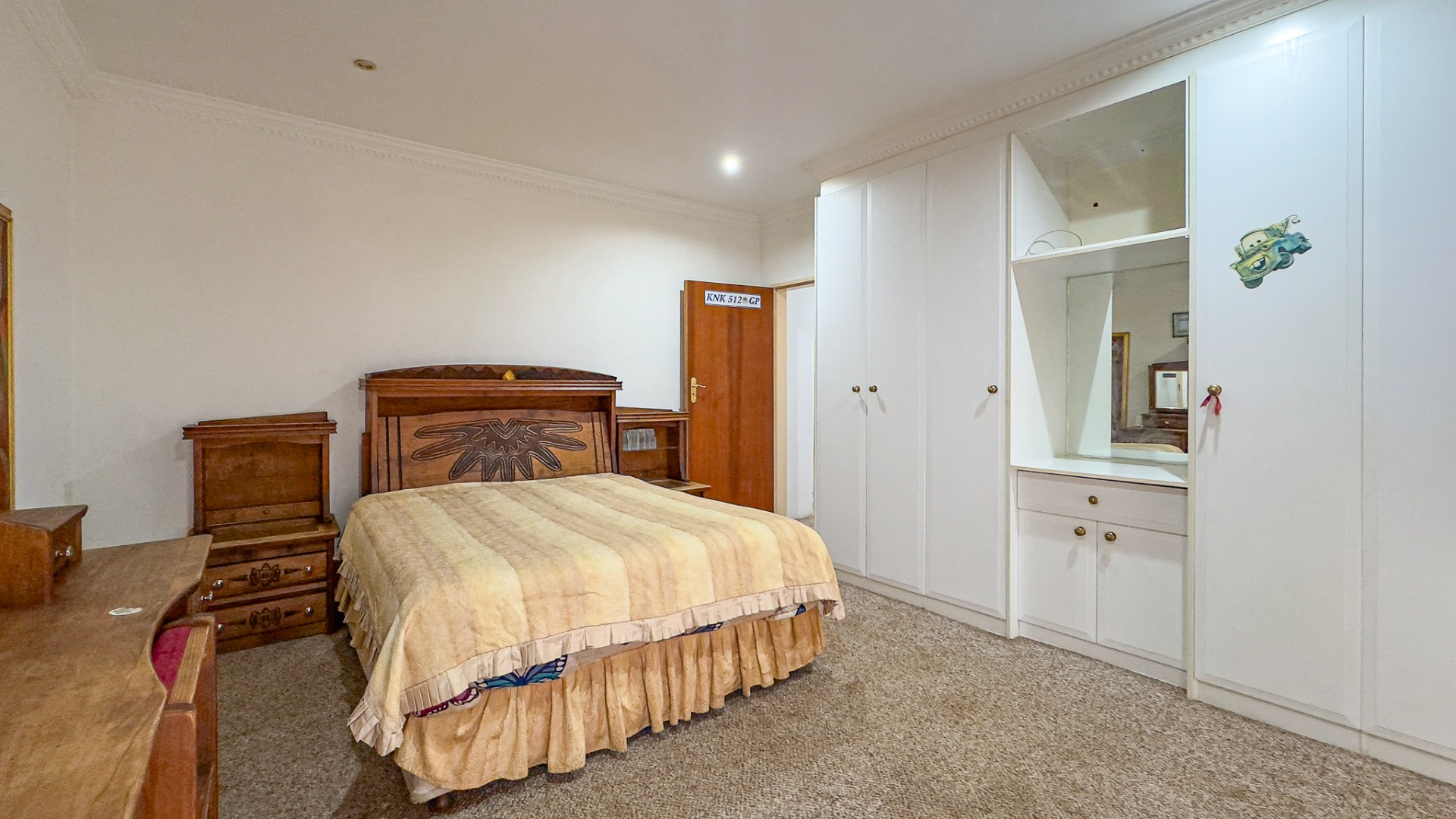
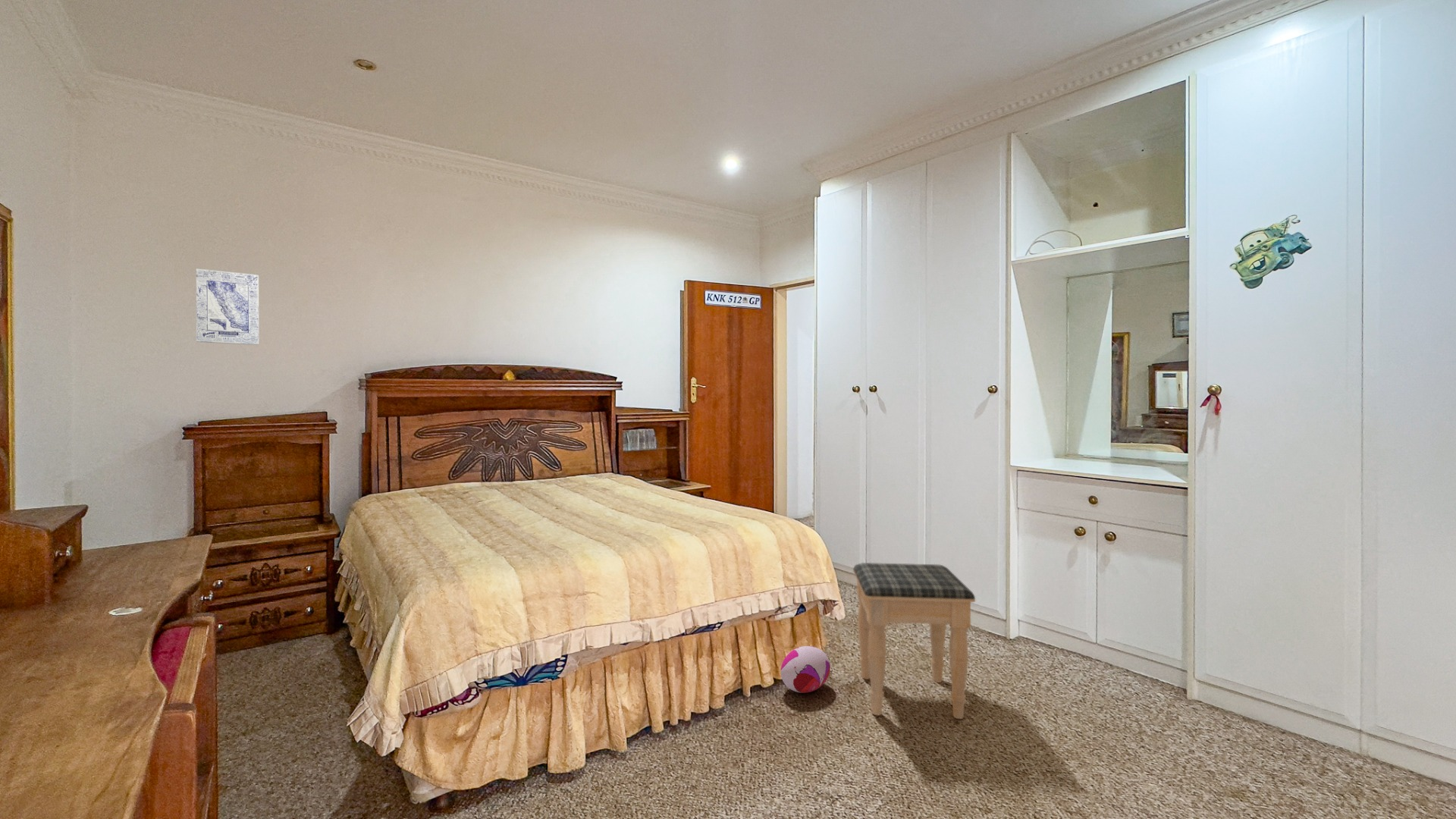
+ wall art (228, 307)
+ footstool (908, 623)
+ plush toy (805, 669)
